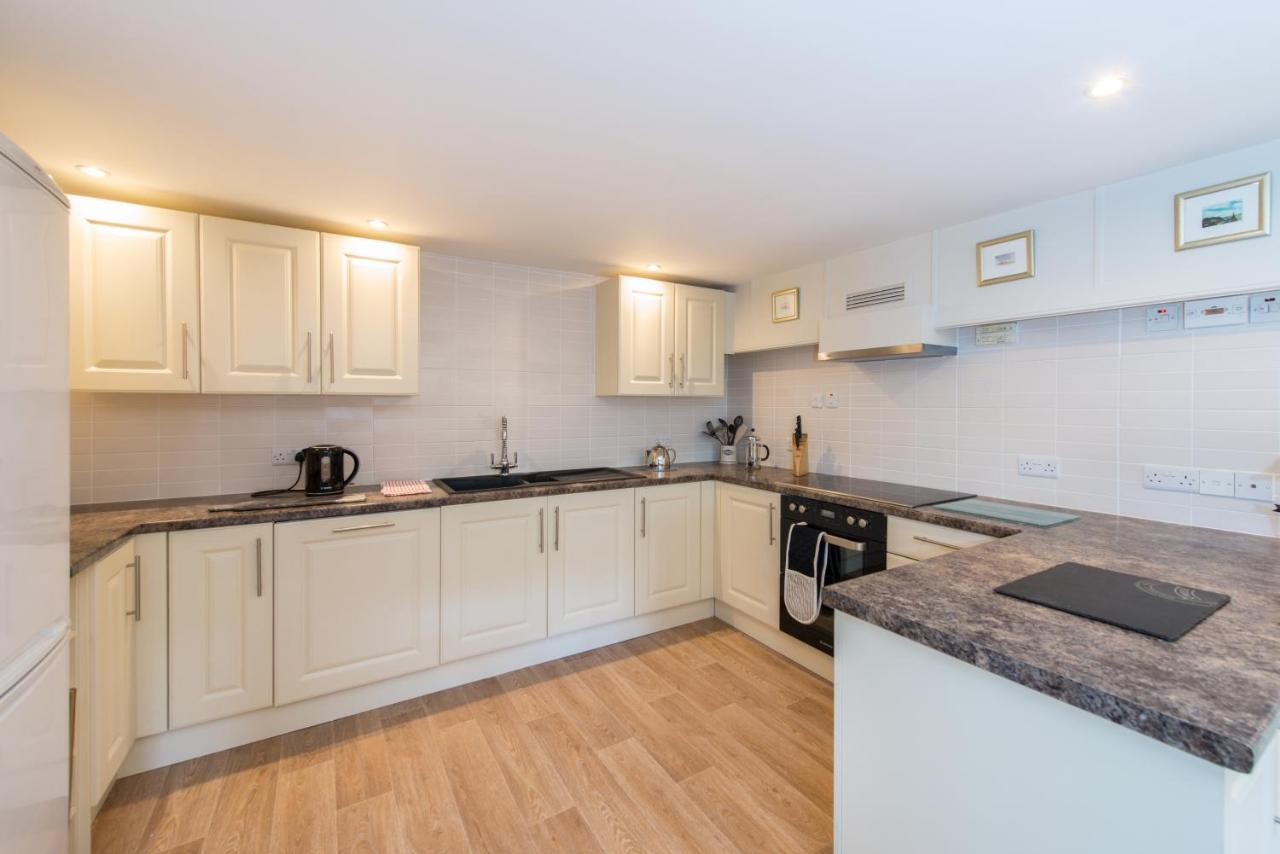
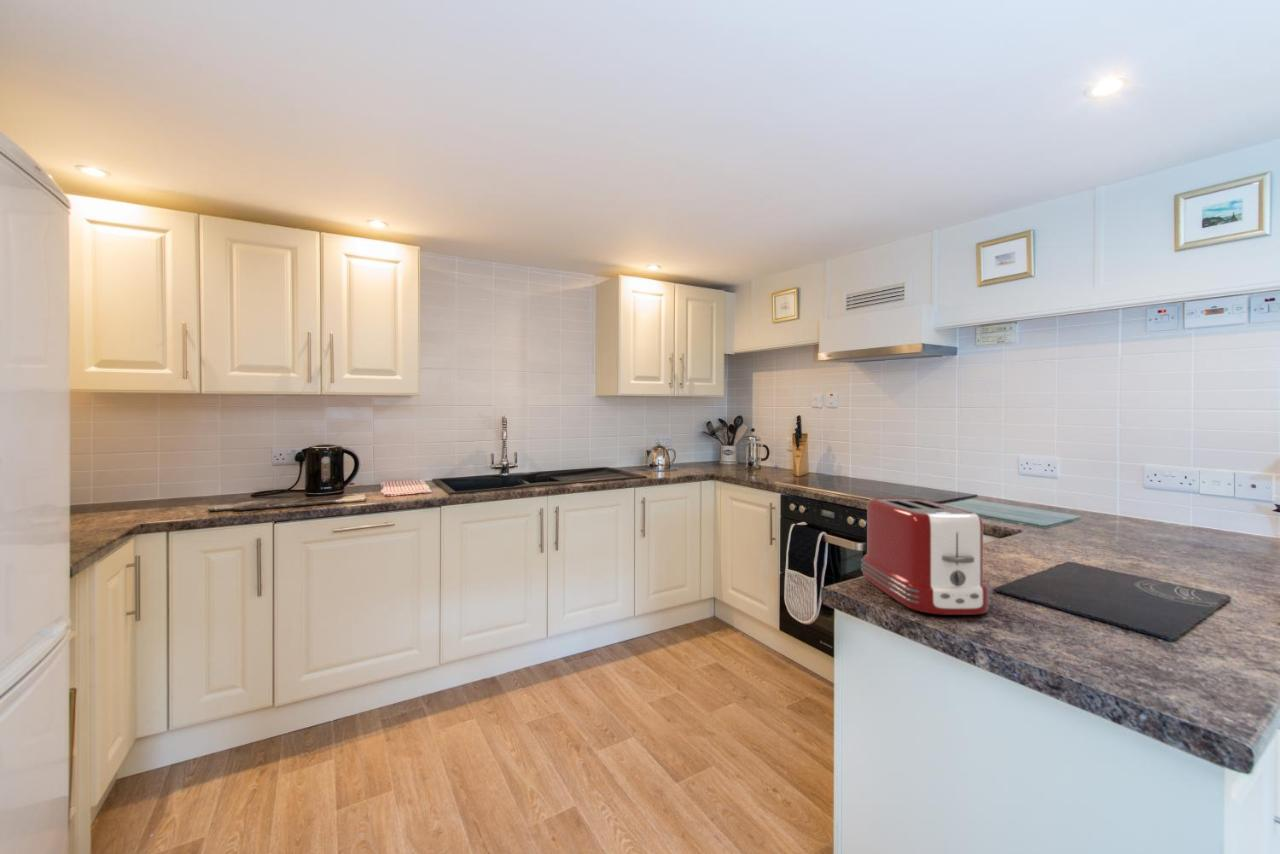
+ toaster (919, 547)
